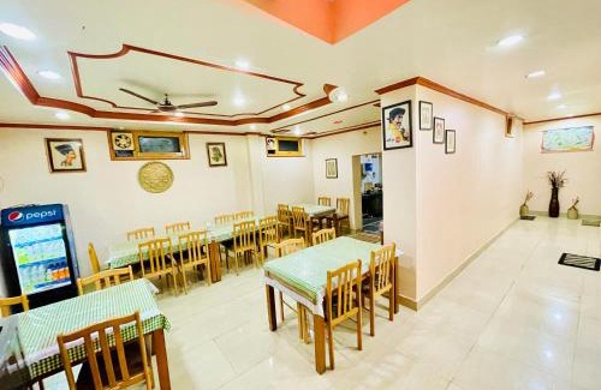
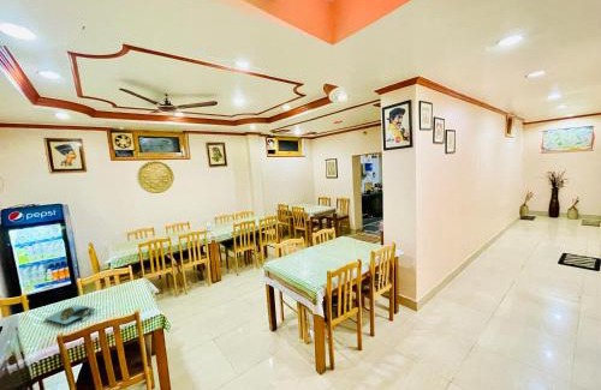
+ platter (73, 313)
